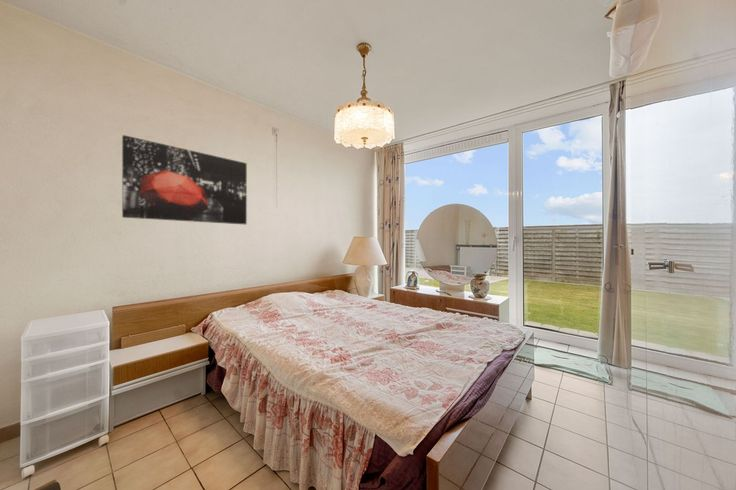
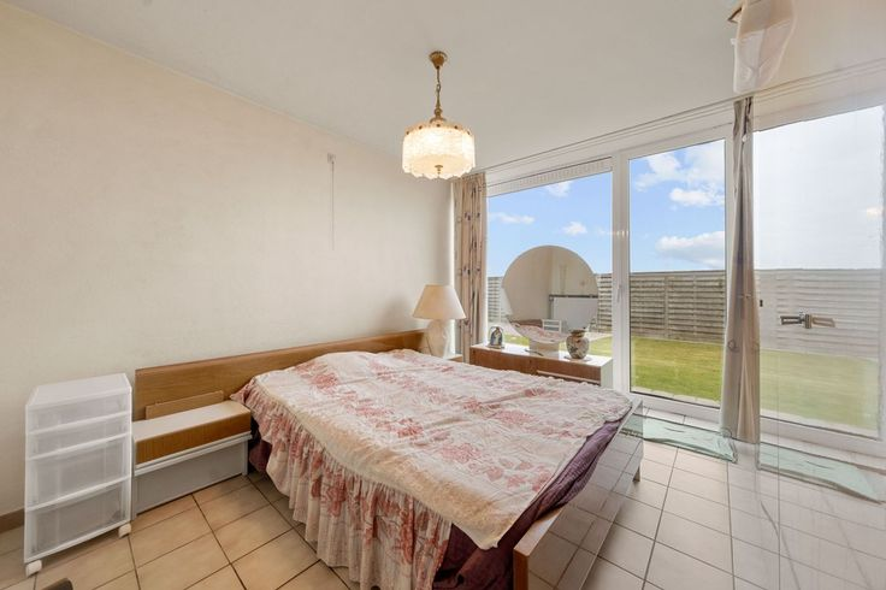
- wall art (193, 186)
